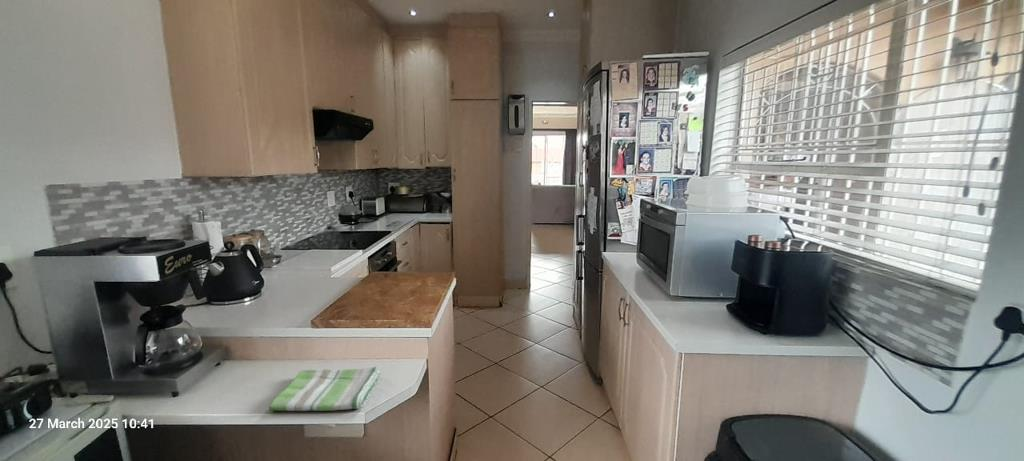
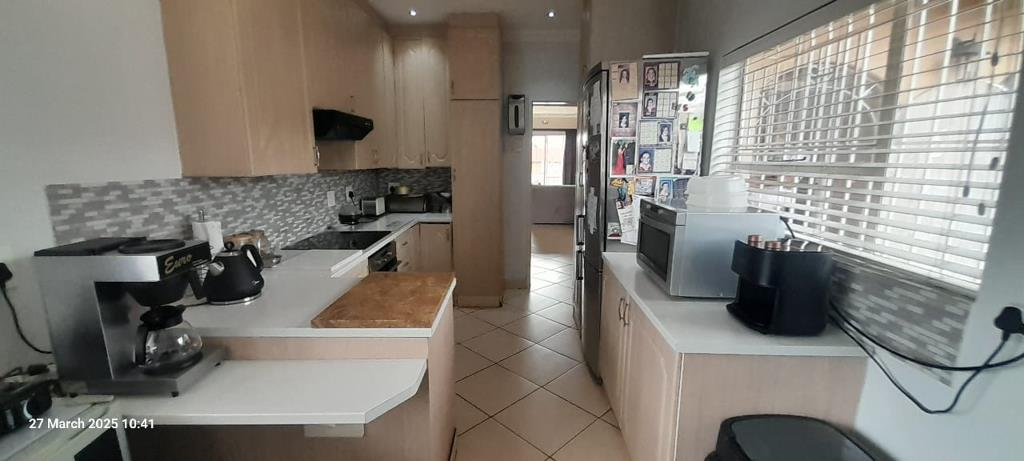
- dish towel (328, 386)
